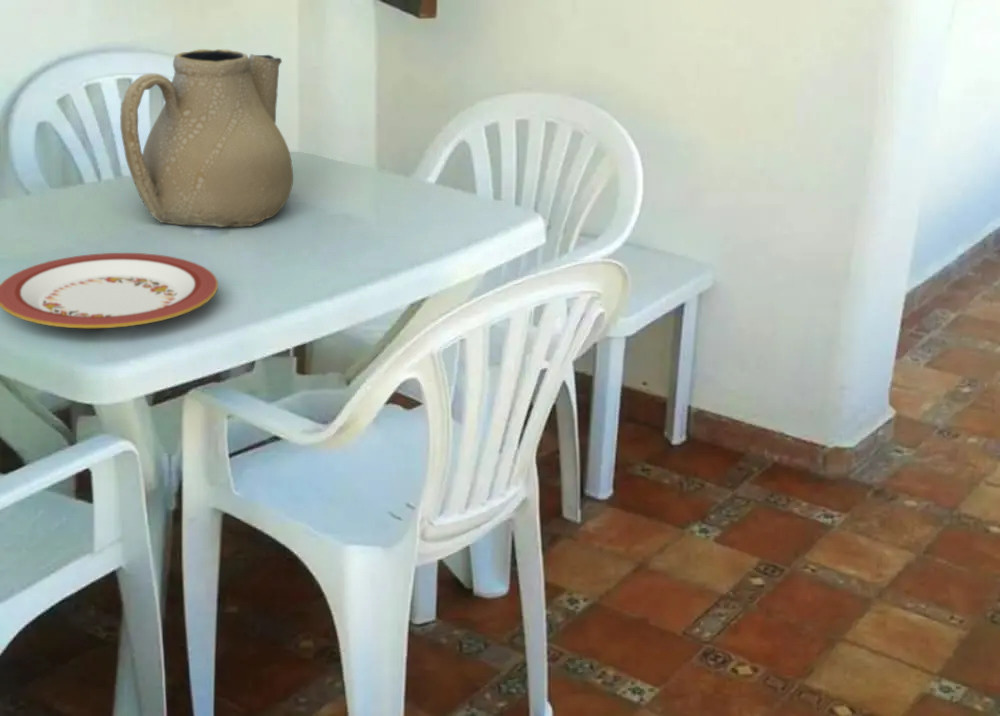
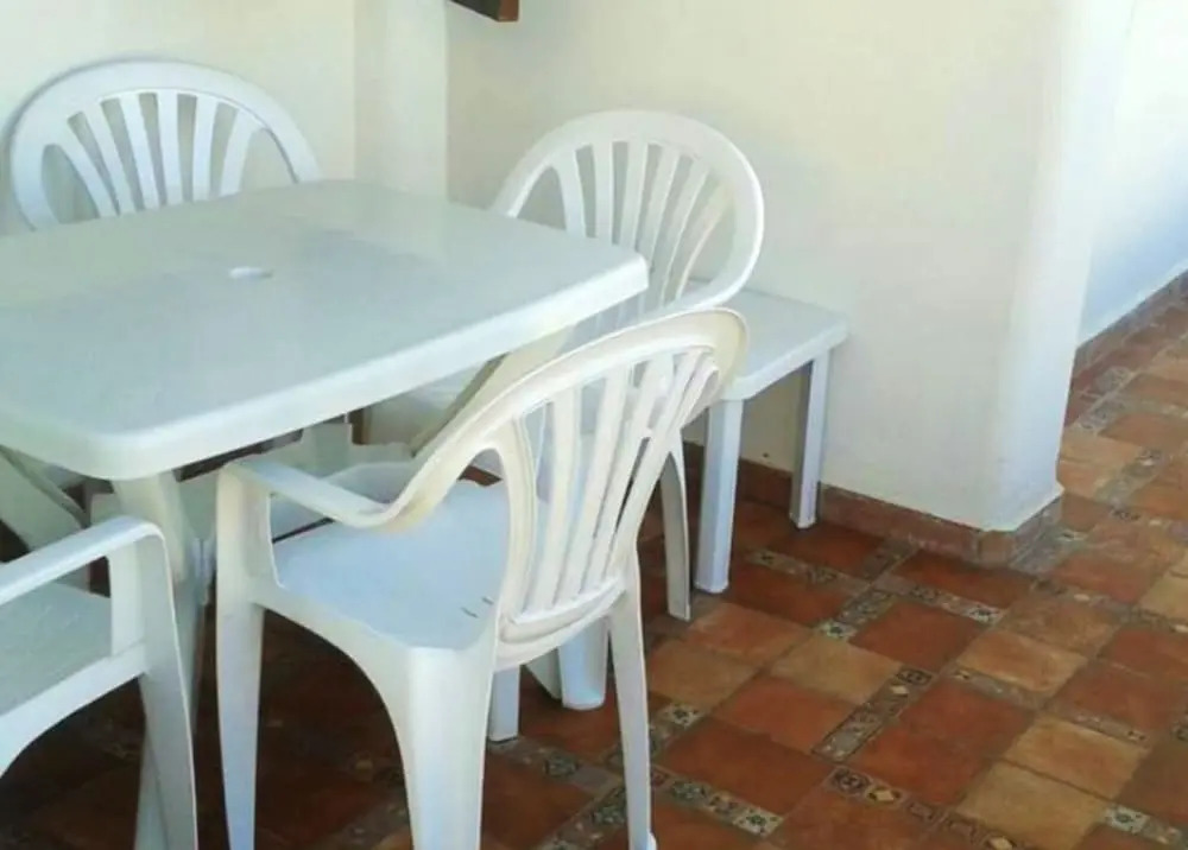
- plate (109, 294)
- teapot (213, 135)
